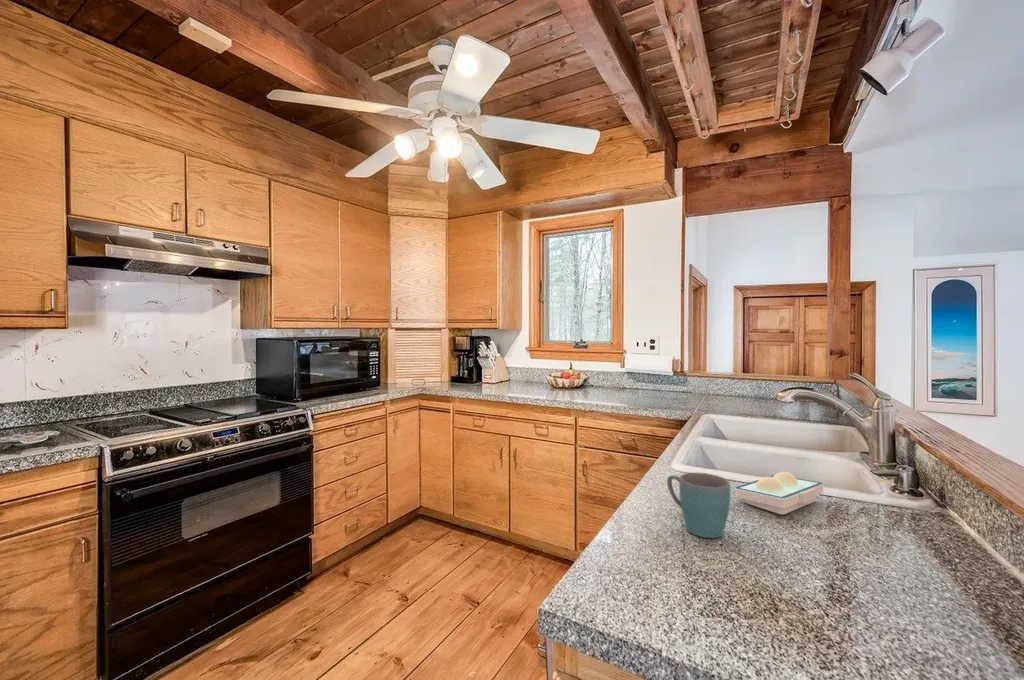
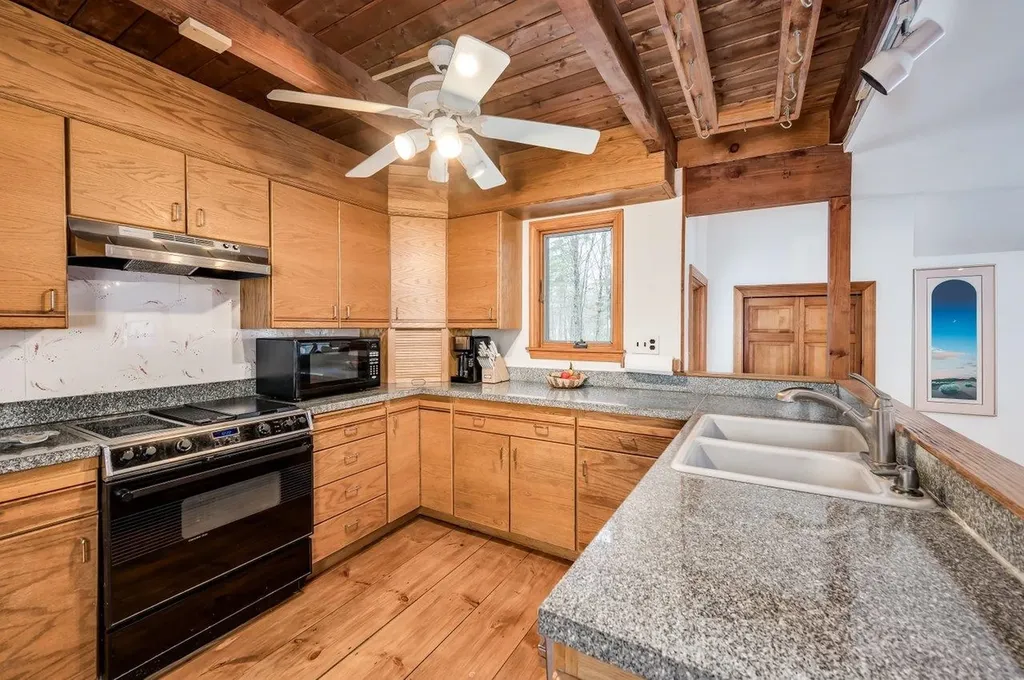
- serving tray (781, 488)
- mug (695, 501)
